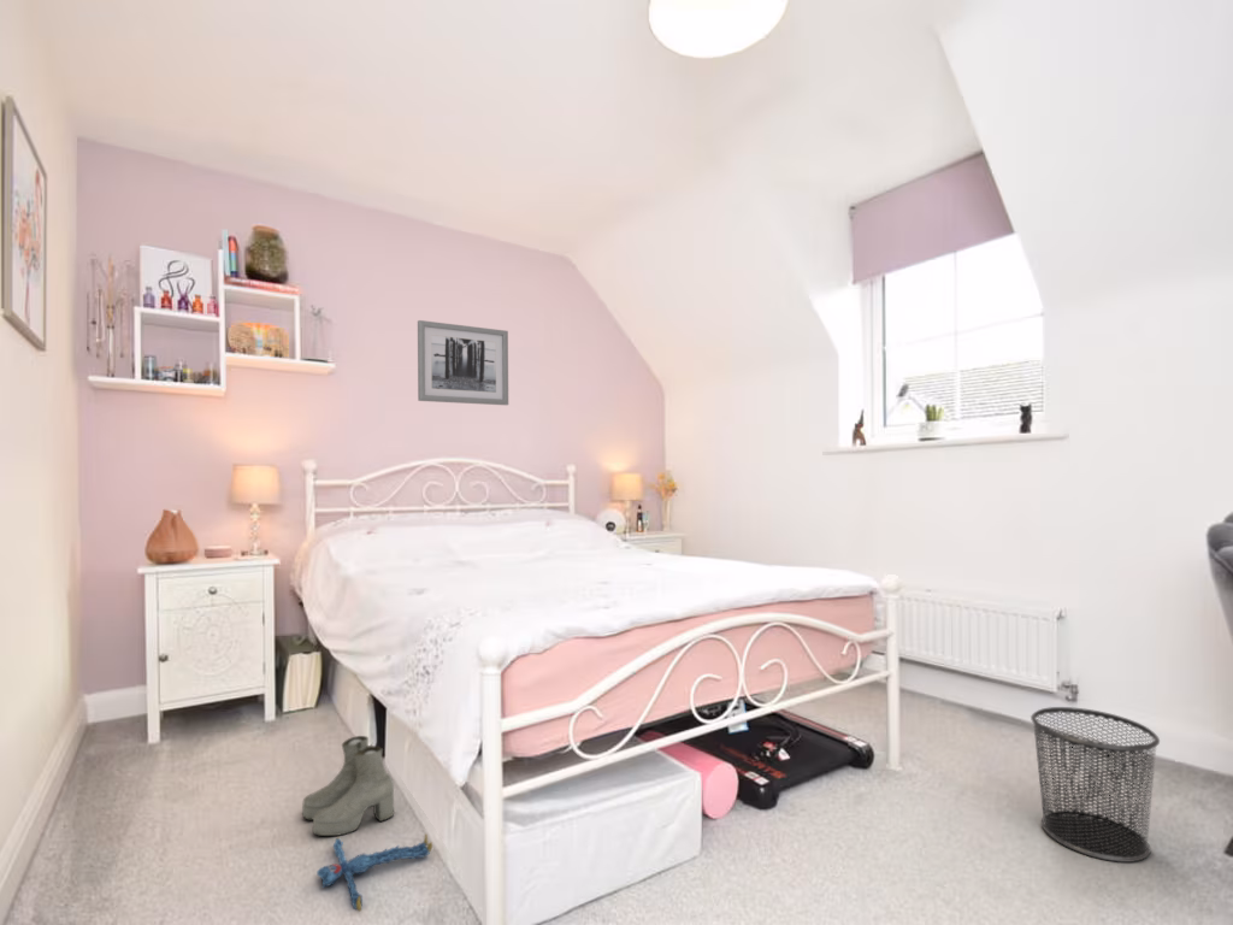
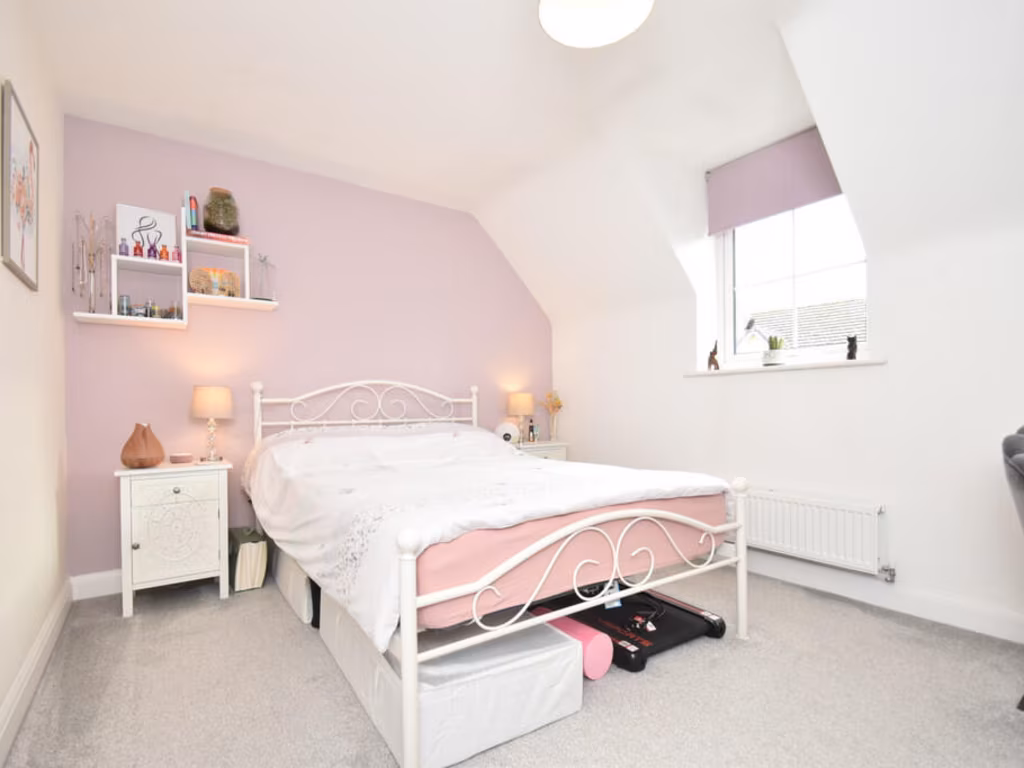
- wall art (465, 364)
- plush toy (376, 860)
- boots (348, 782)
- waste bin (1092, 780)
